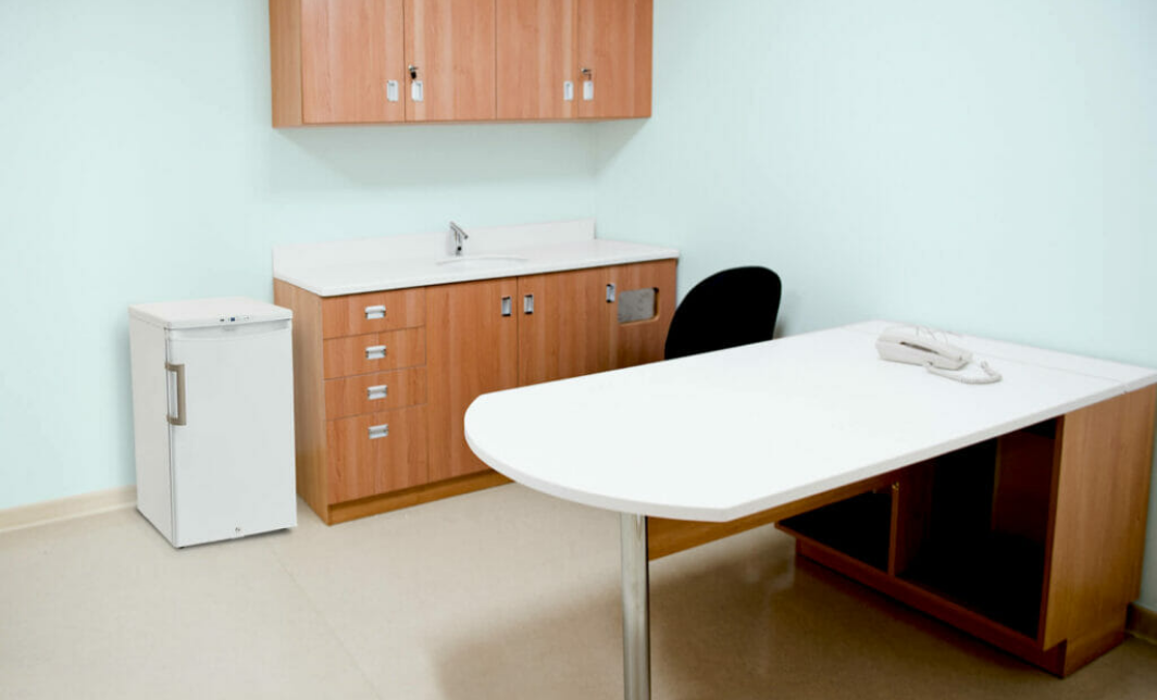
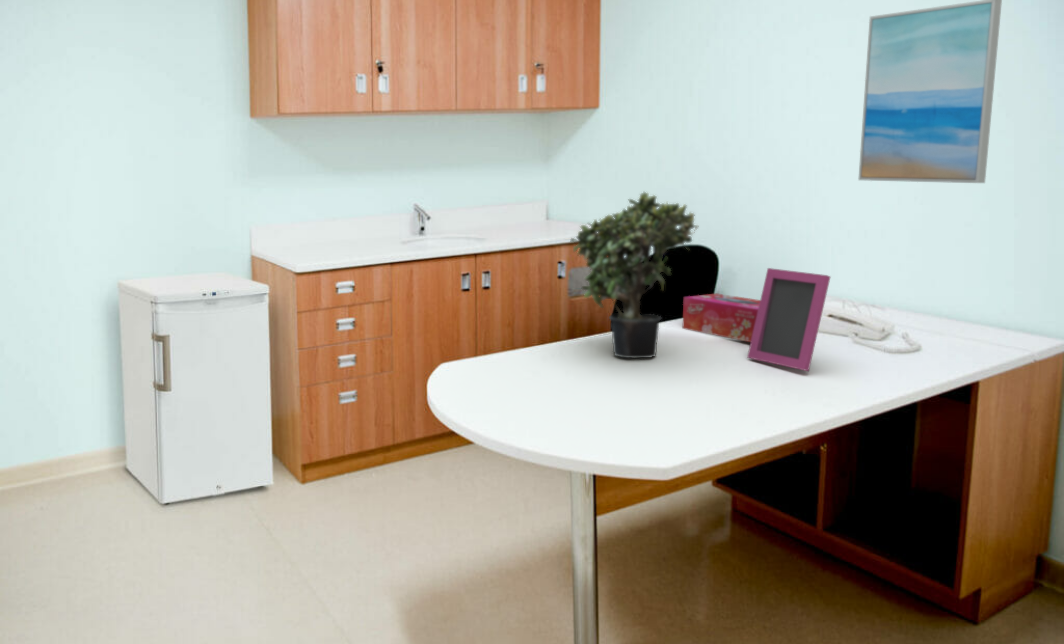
+ potted plant (643, 273)
+ tissue box (735, 317)
+ wall art (925, 96)
+ picture frame (793, 317)
